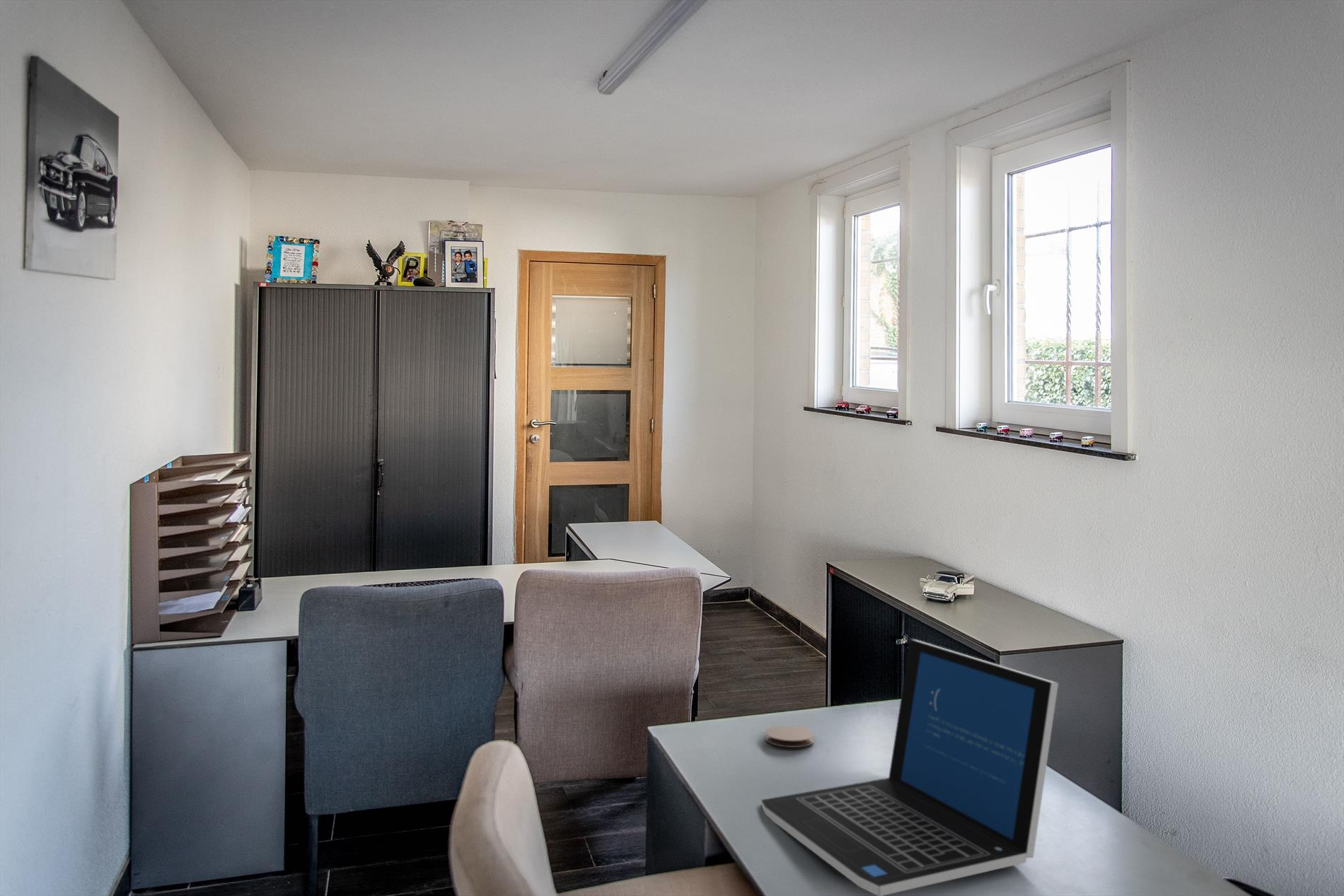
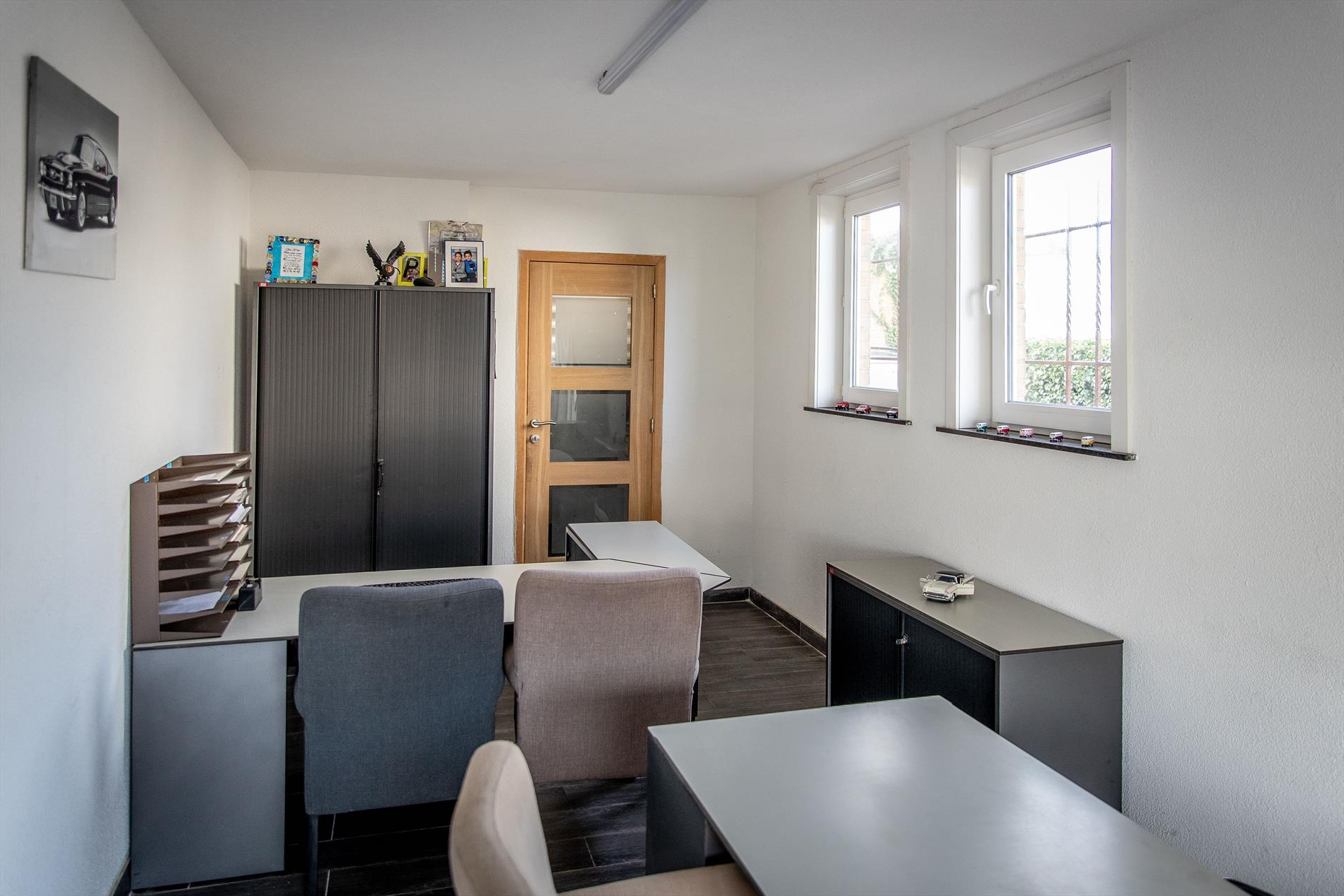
- coaster (789, 736)
- laptop (898, 749)
